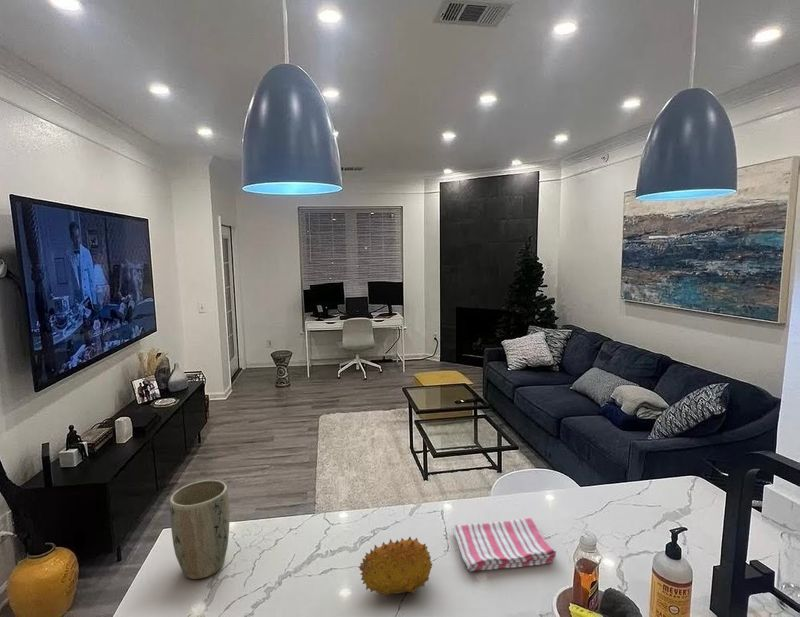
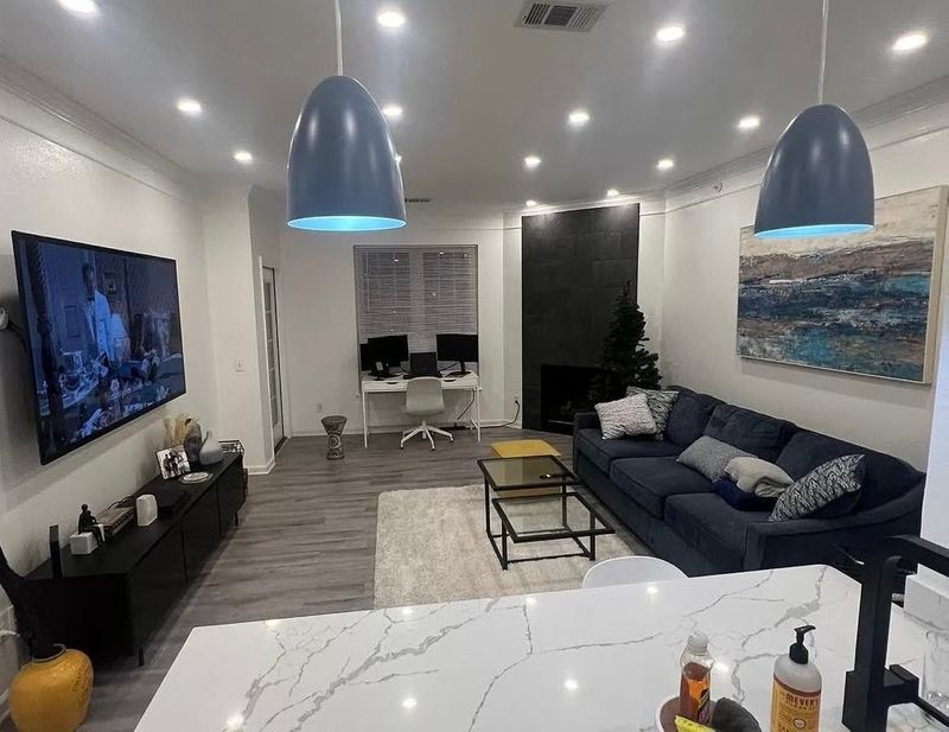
- fruit (395, 565)
- dish towel (501, 540)
- plant pot (201, 529)
